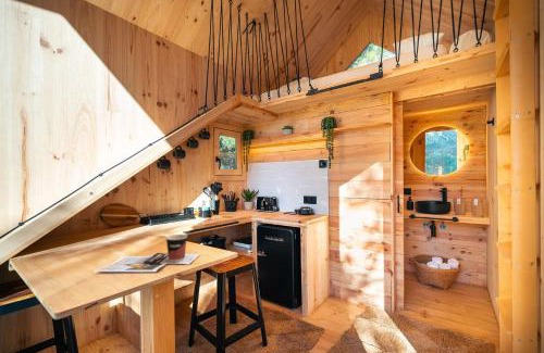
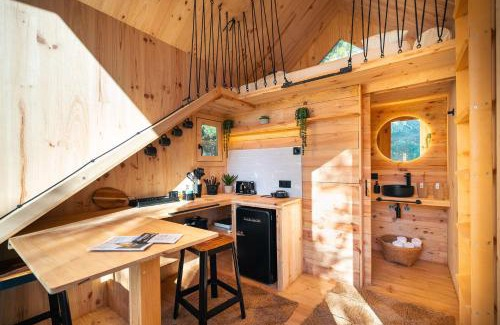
- cup (176, 248)
